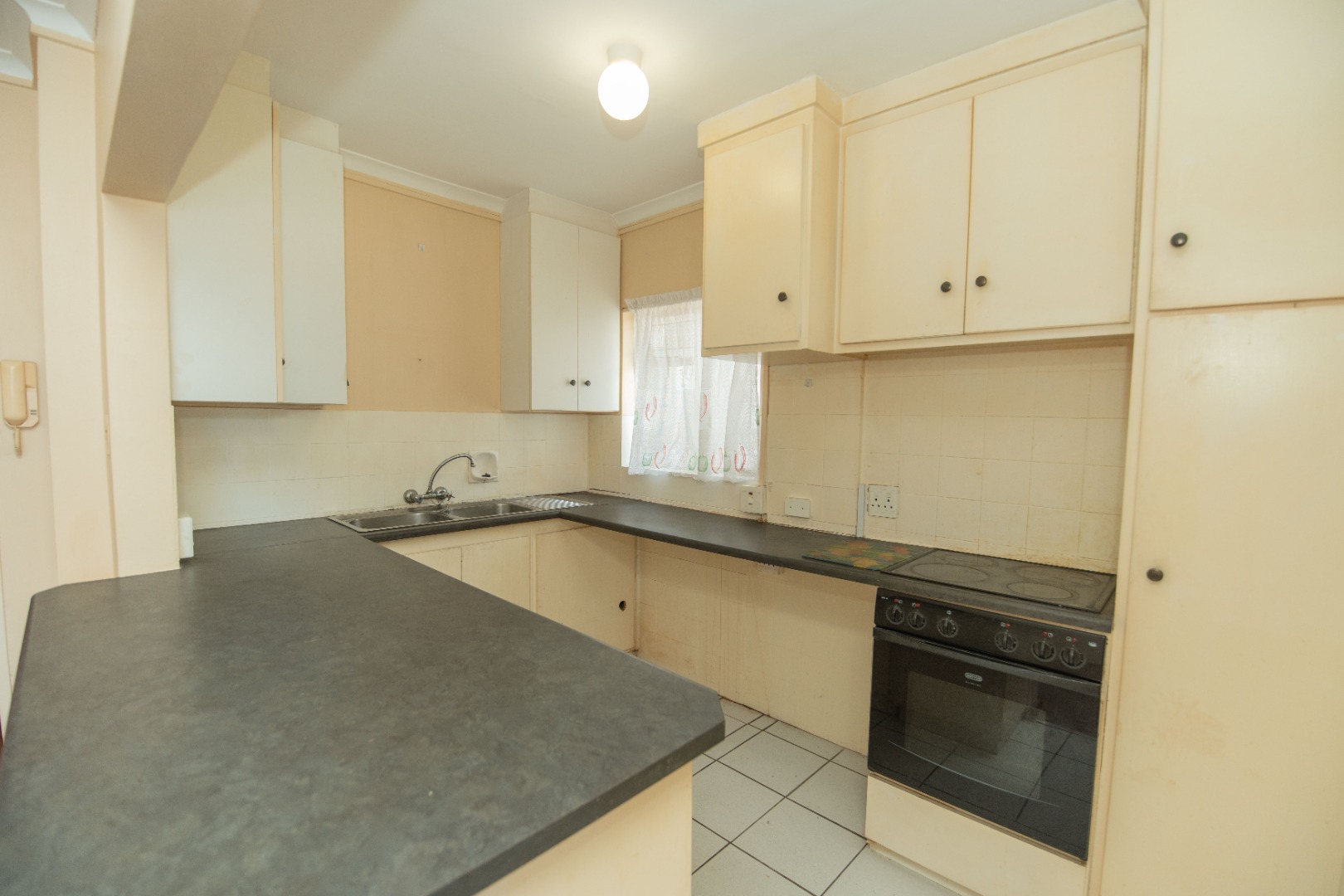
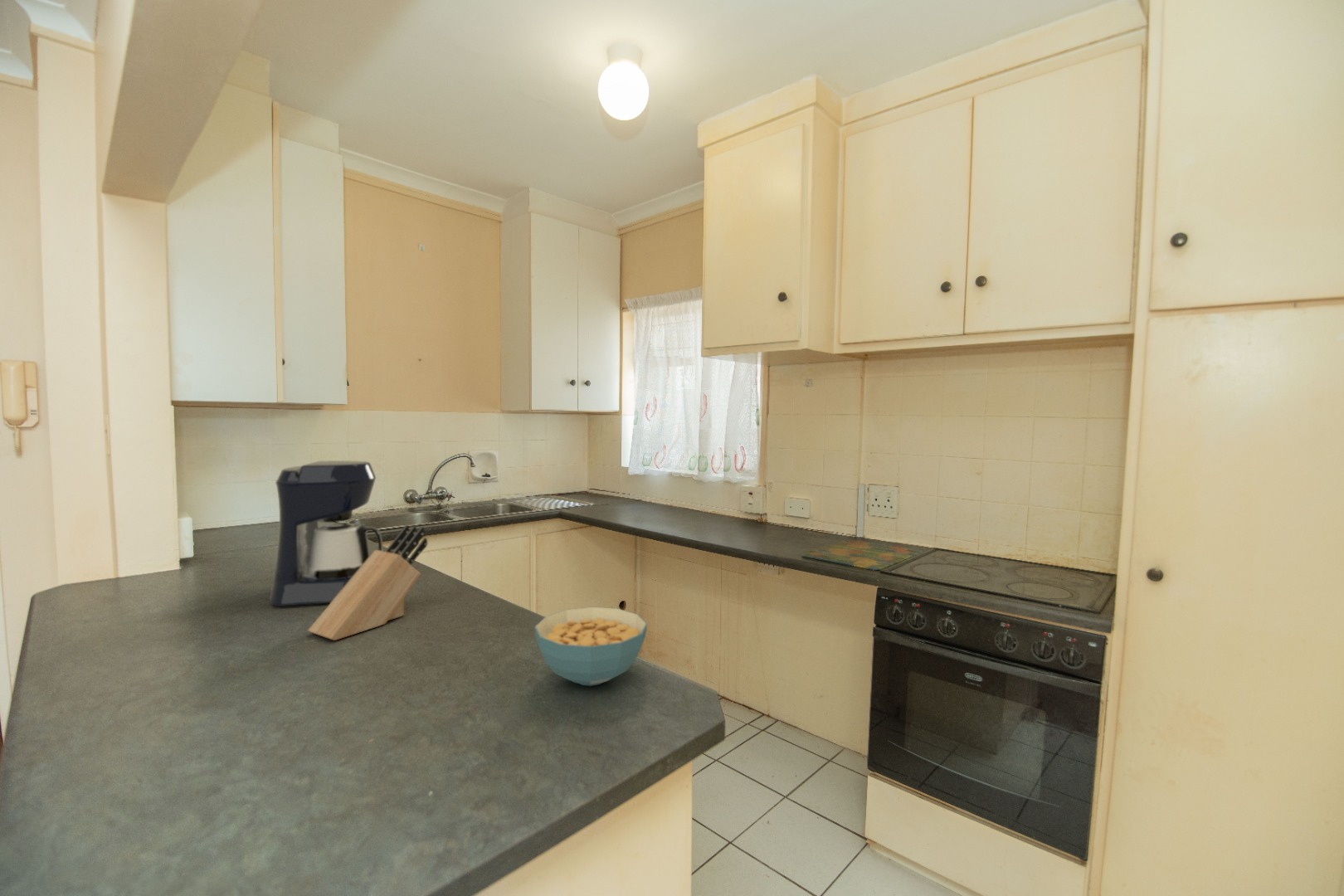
+ cereal bowl (591, 651)
+ coffee maker (328, 527)
+ knife block (375, 576)
